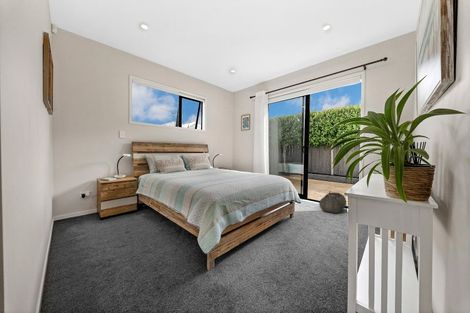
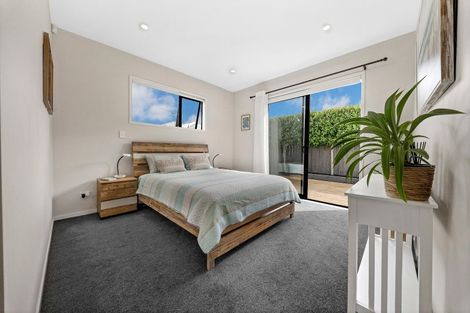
- backpack (332, 201)
